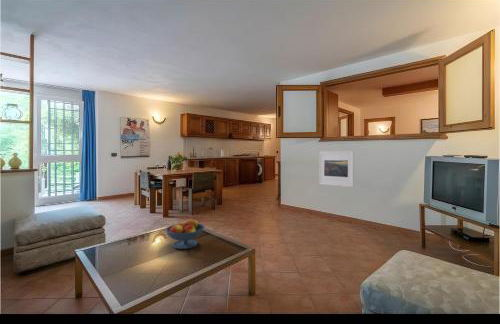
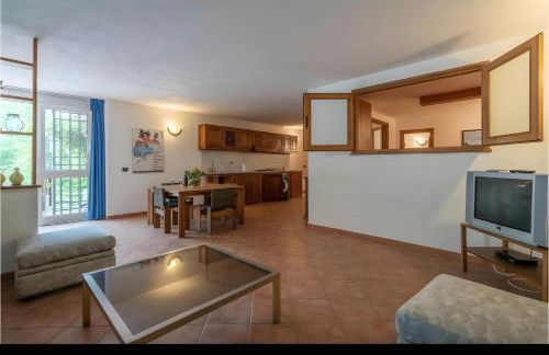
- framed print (335, 168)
- fruit bowl (185, 233)
